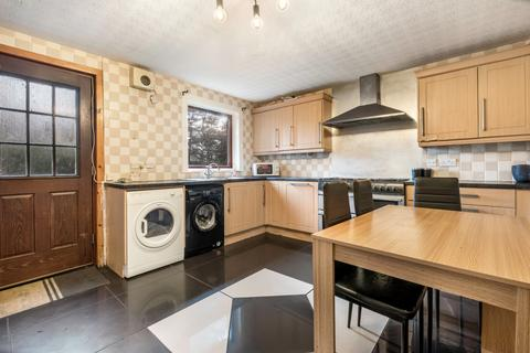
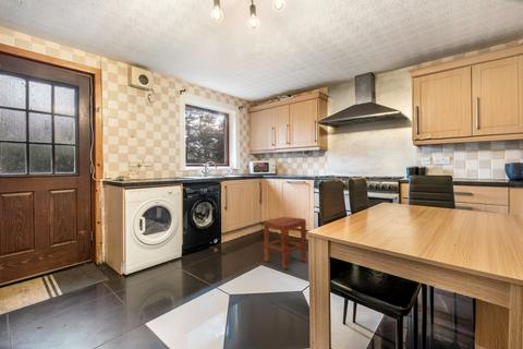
+ stool (284, 240)
